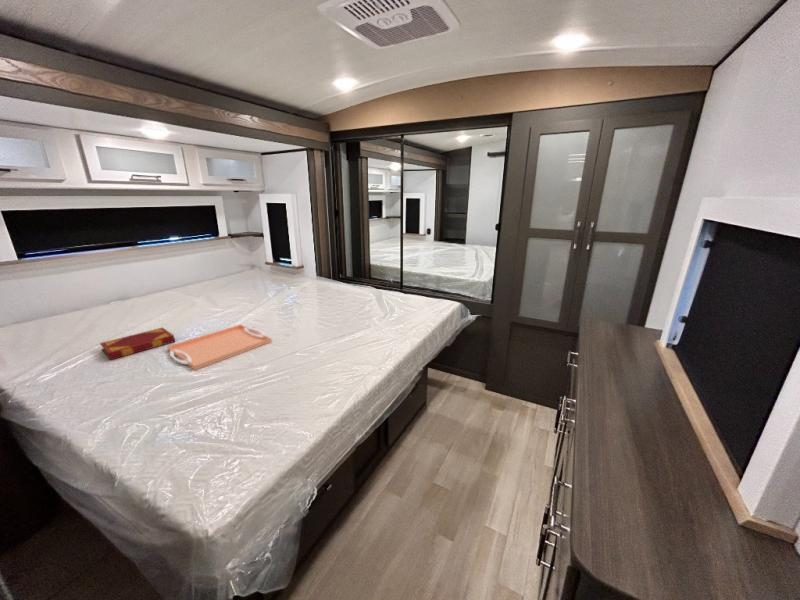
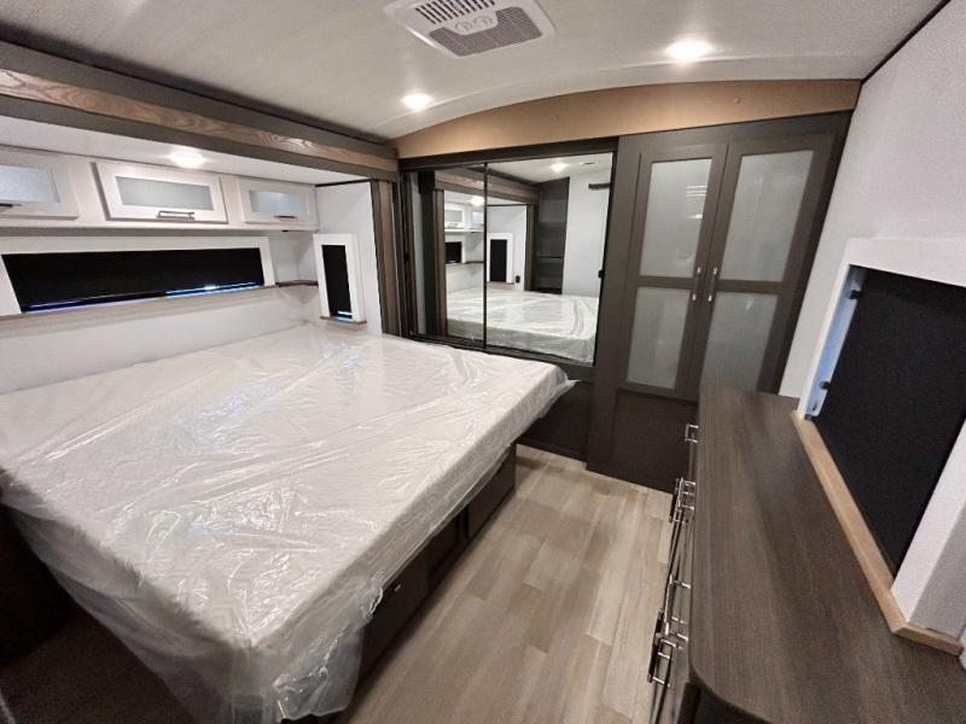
- hardback book (138, 342)
- serving tray (221, 343)
